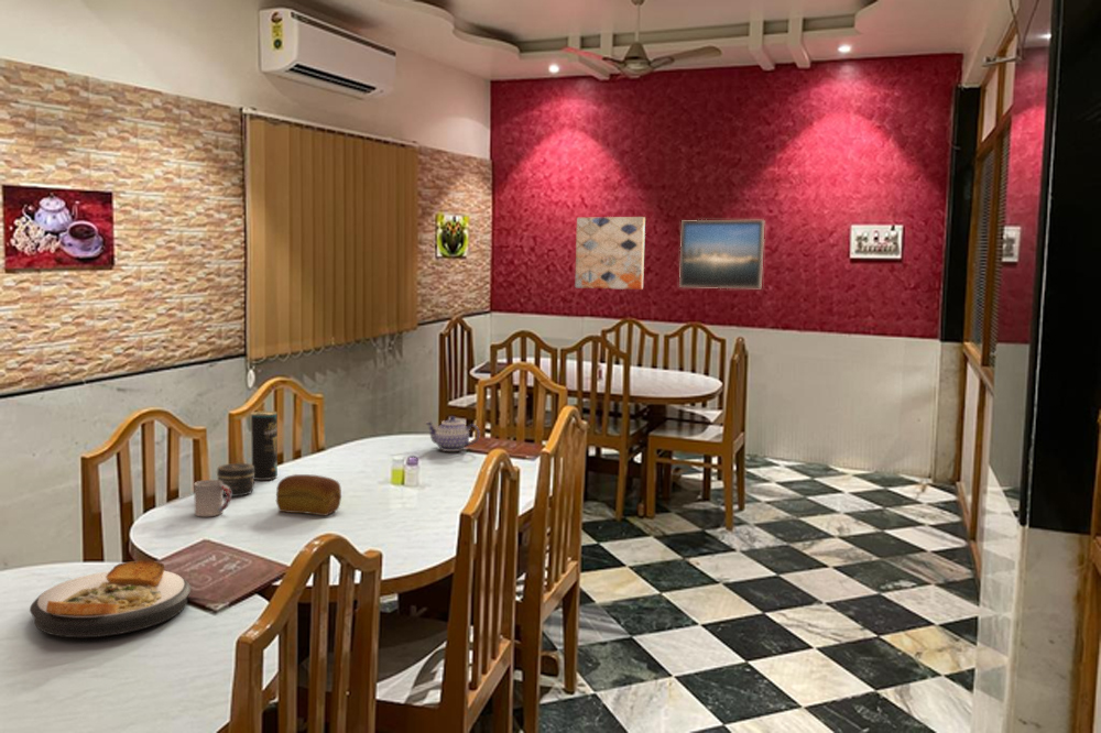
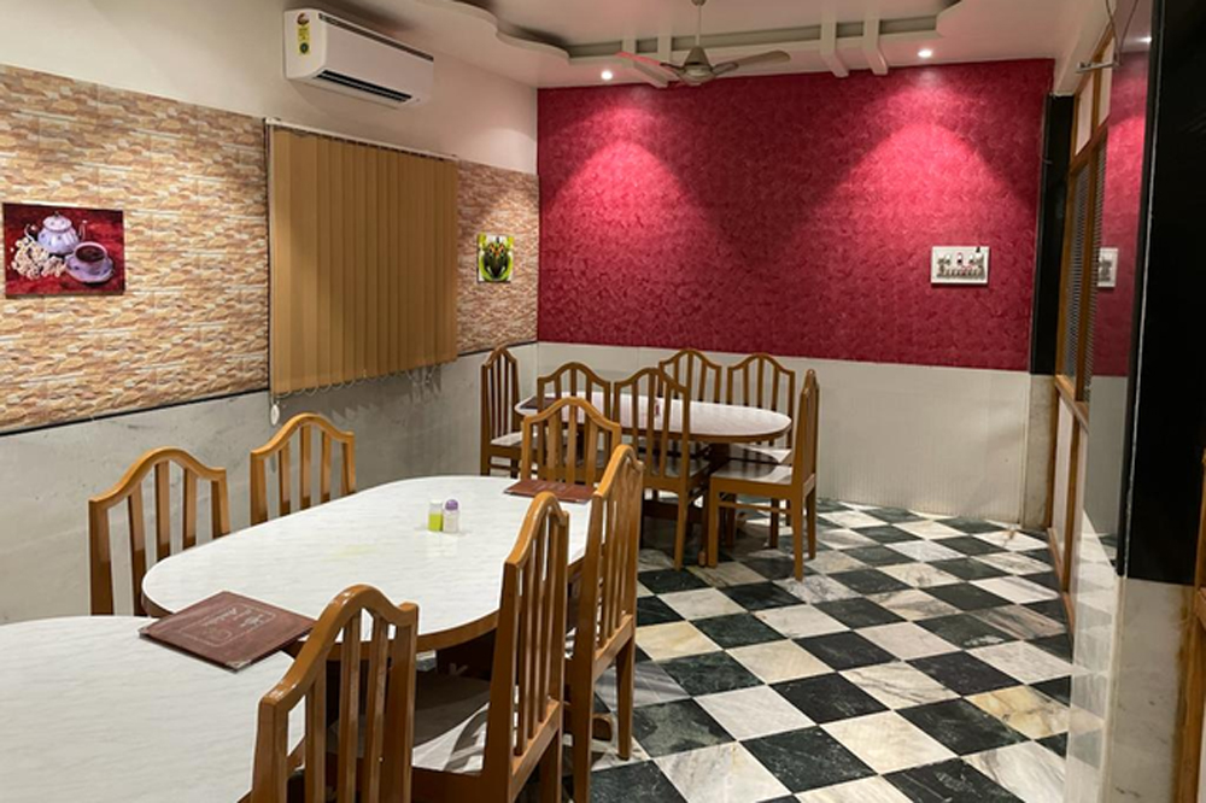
- jar (236, 479)
- cup (214, 497)
- plate (113, 594)
- bread (308, 492)
- wall art (609, 253)
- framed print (720, 254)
- teapot (451, 433)
- beverage can (264, 445)
